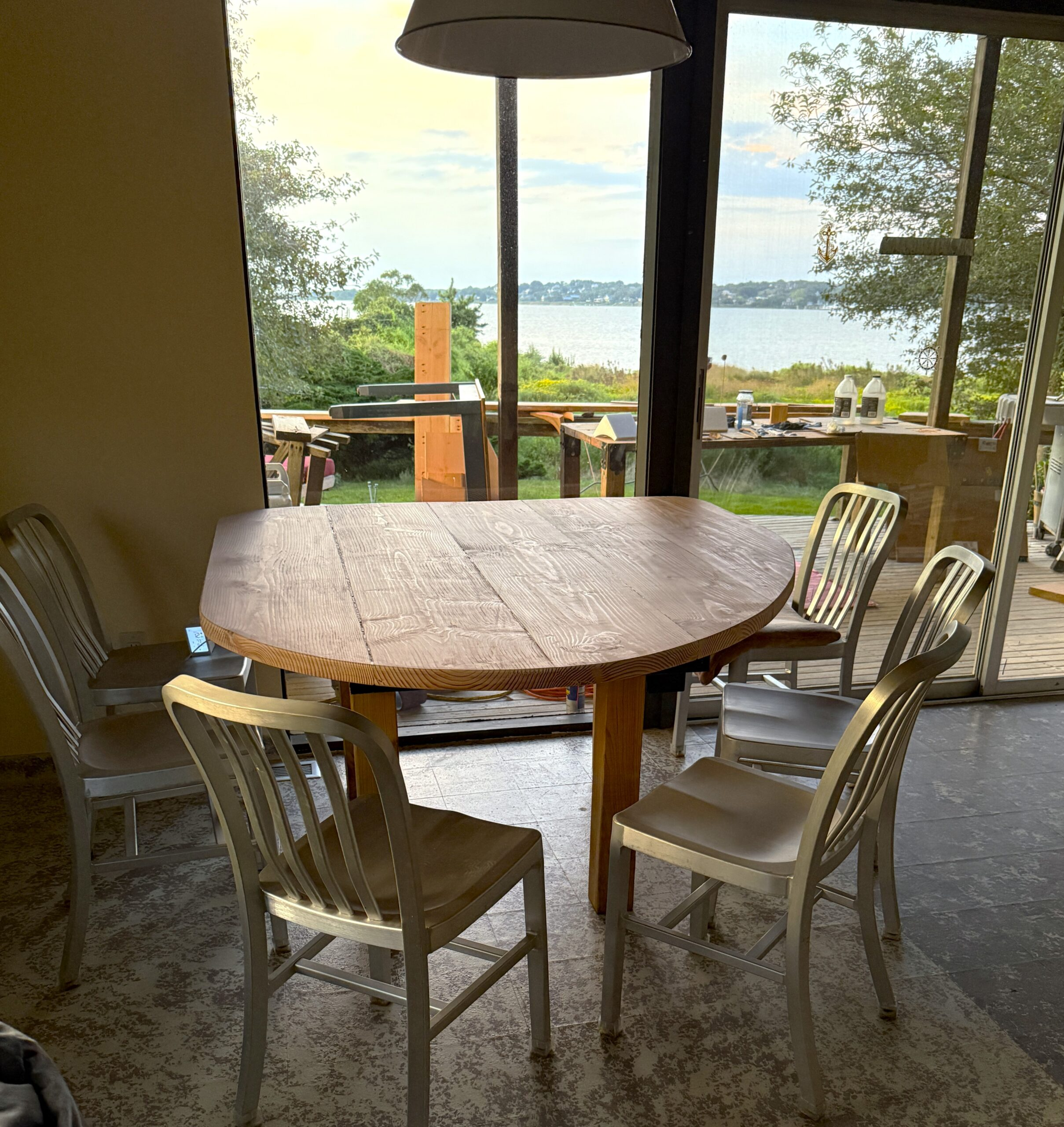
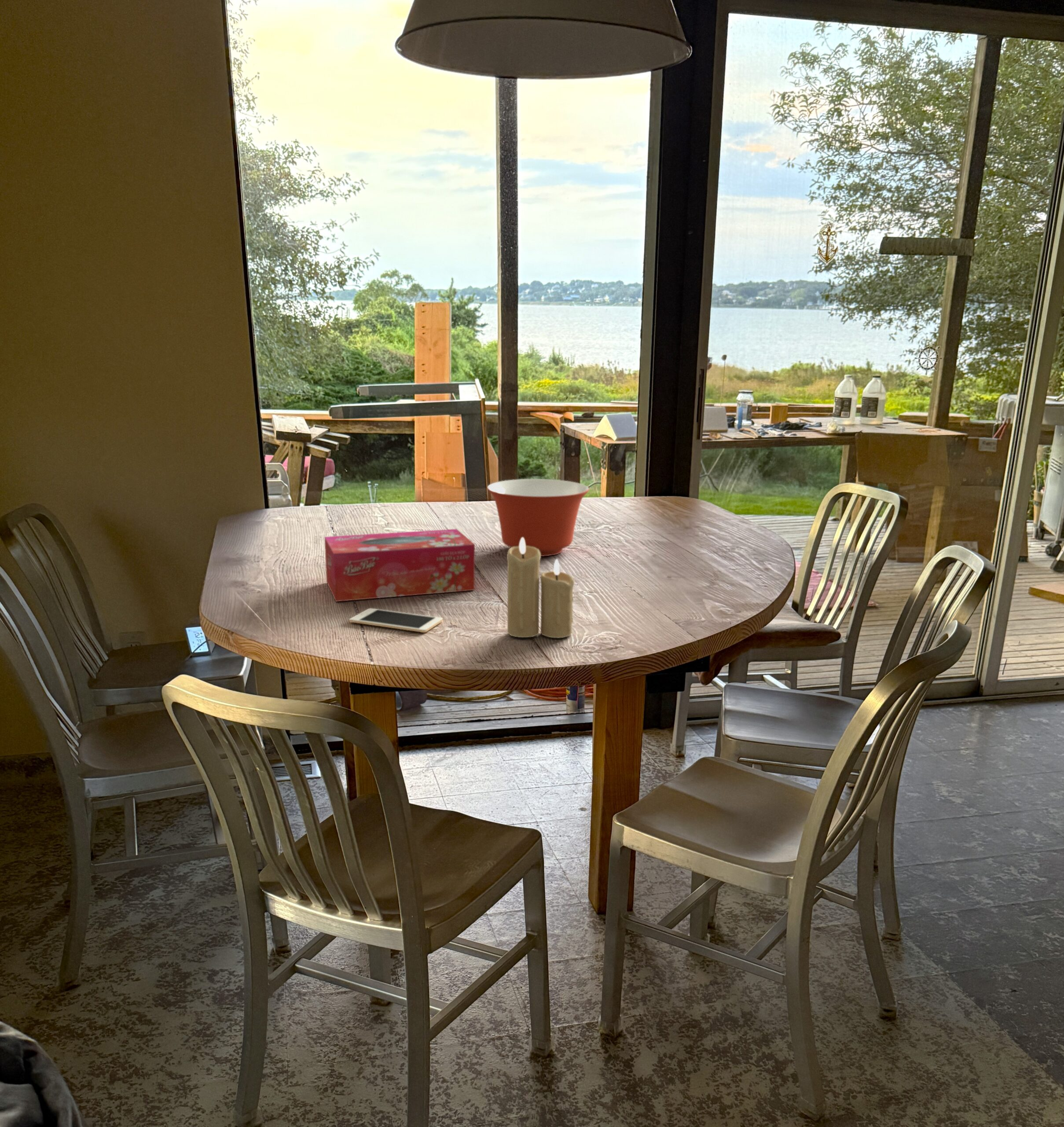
+ tissue box (399, 563)
+ candle (541, 586)
+ mixing bowl (537, 519)
+ cell phone (396, 620)
